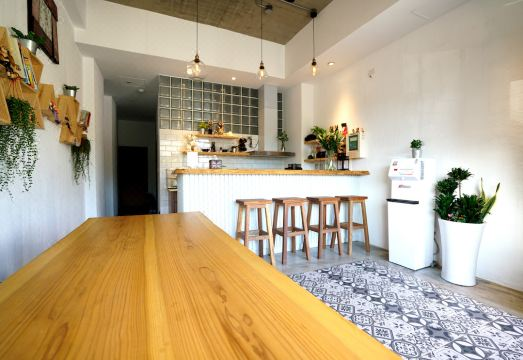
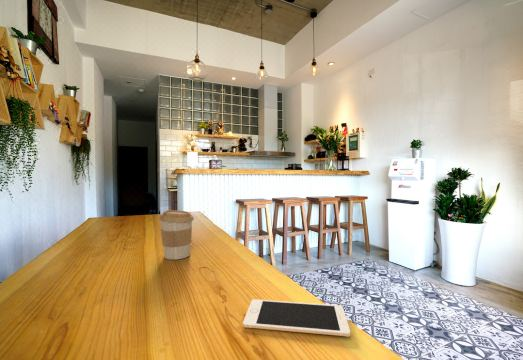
+ coffee cup (177, 232)
+ cell phone (295, 315)
